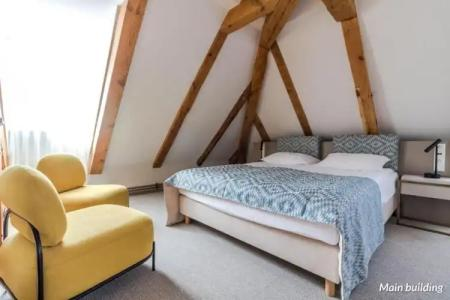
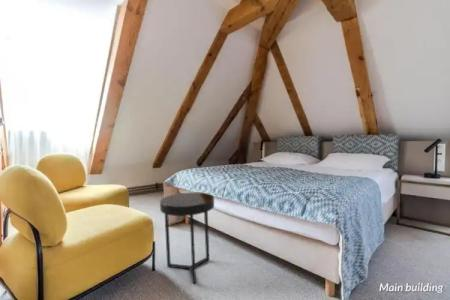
+ side table (191, 234)
